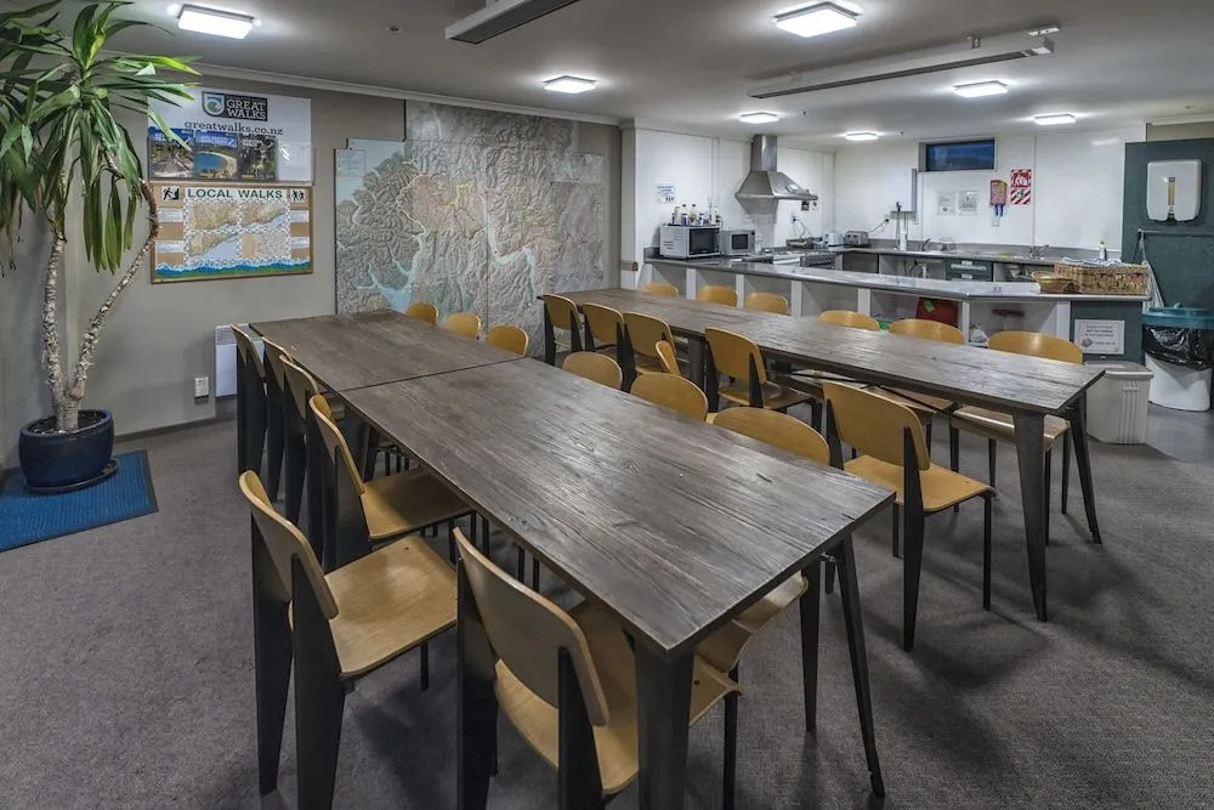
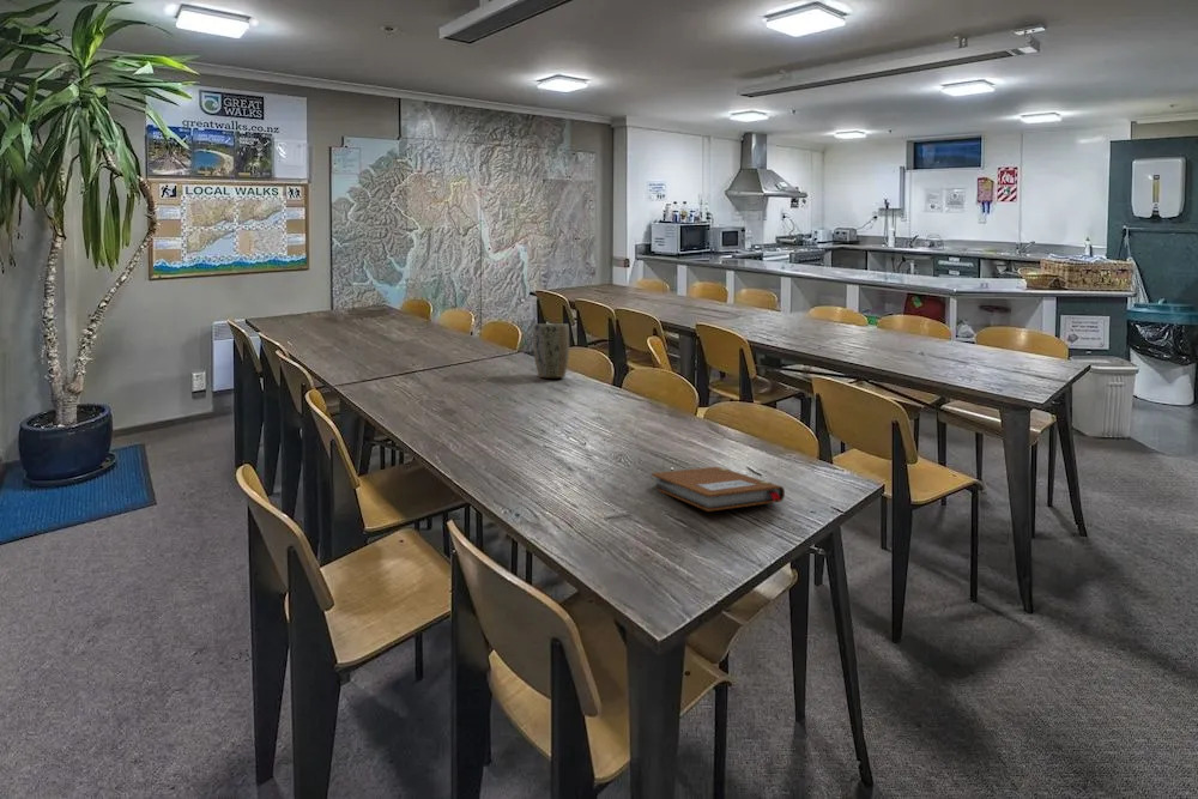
+ plant pot (551, 350)
+ notebook (716, 486)
